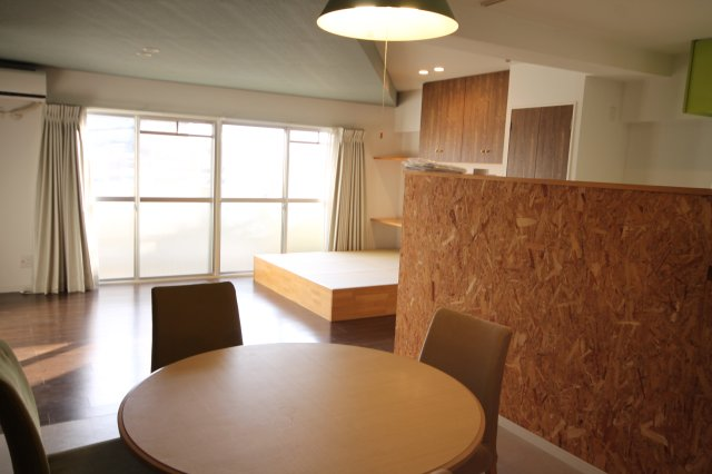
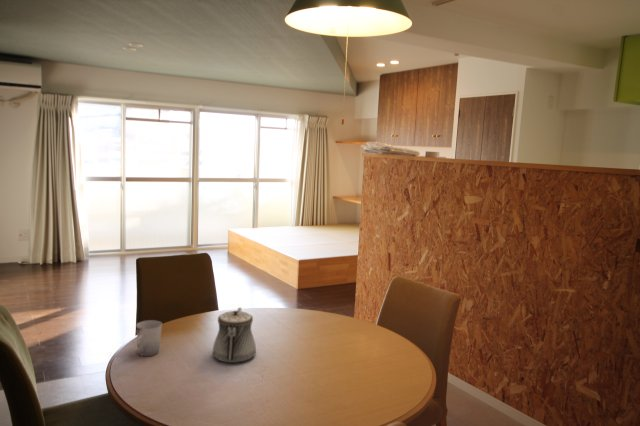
+ teapot (235, 332)
+ cup (146, 340)
